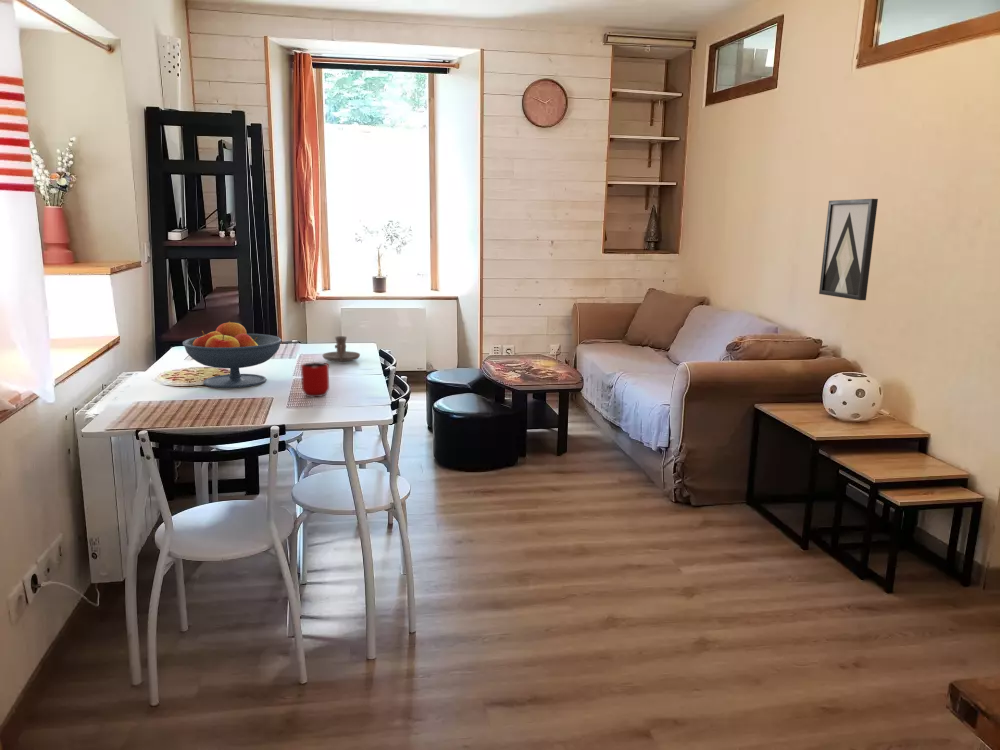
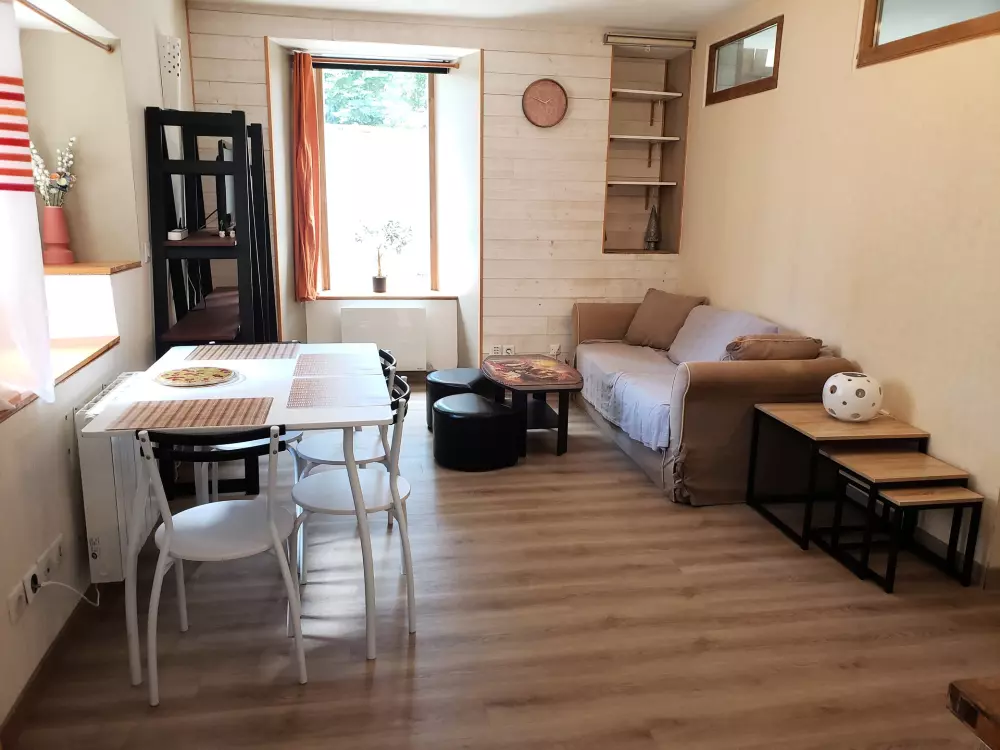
- fruit bowl (233, 353)
- wall art (846, 249)
- mug (315, 378)
- candle holder (341, 349)
